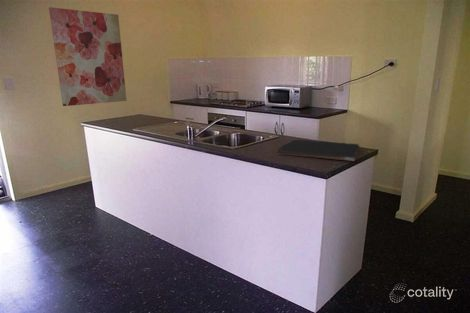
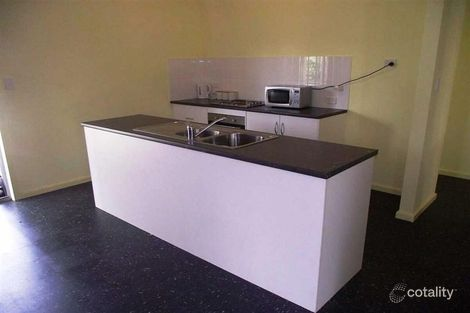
- cutting board (319, 148)
- wall art (91, 58)
